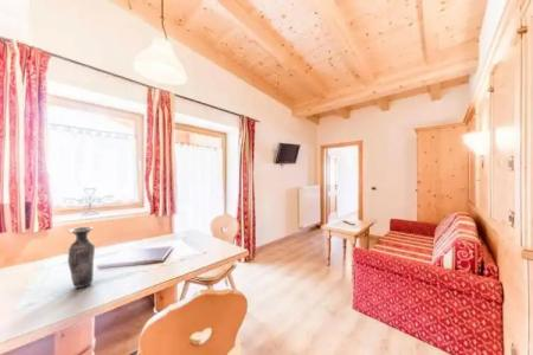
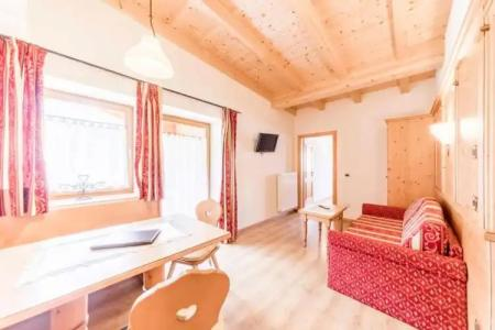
- vase (82, 257)
